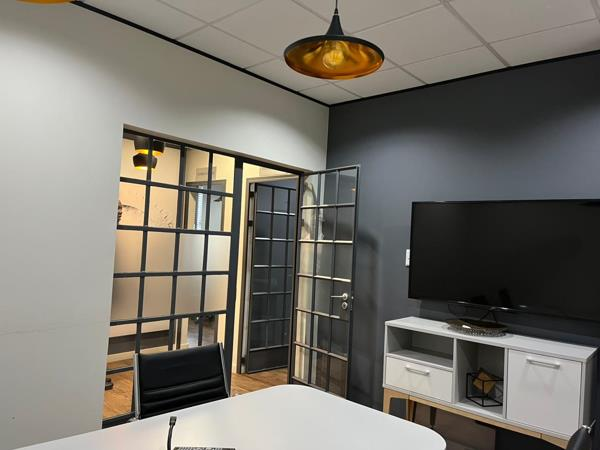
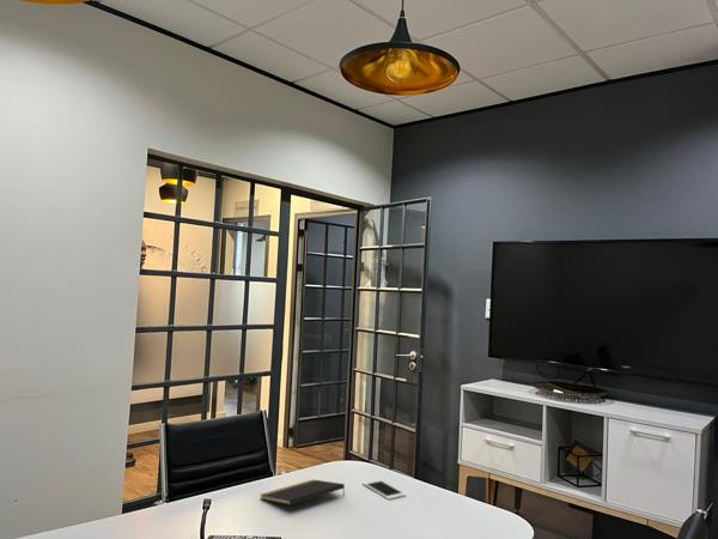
+ notepad (302, 491)
+ cell phone (383, 489)
